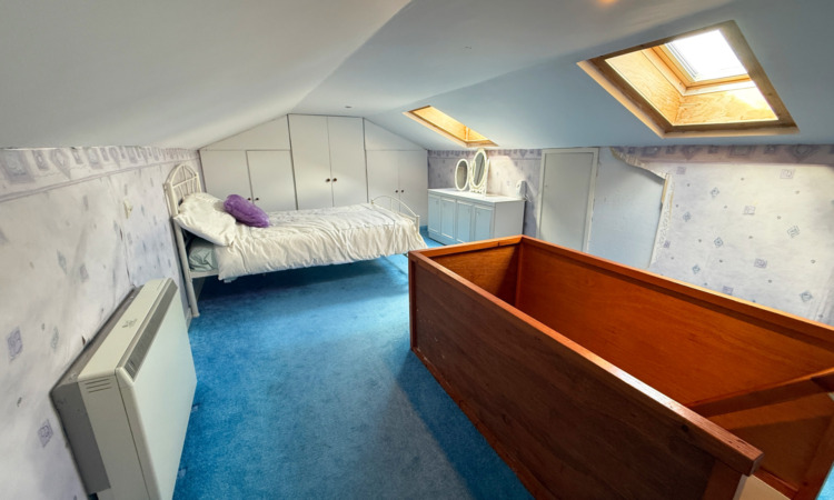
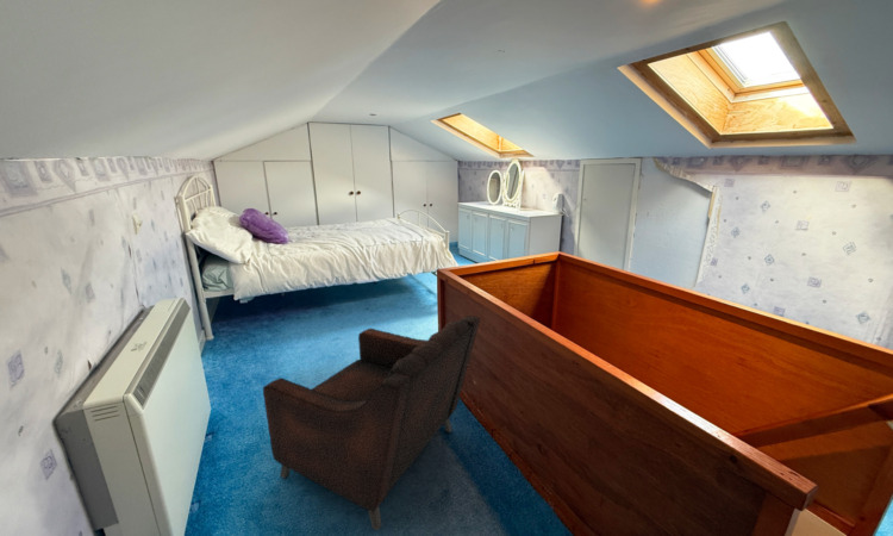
+ armchair (380, 394)
